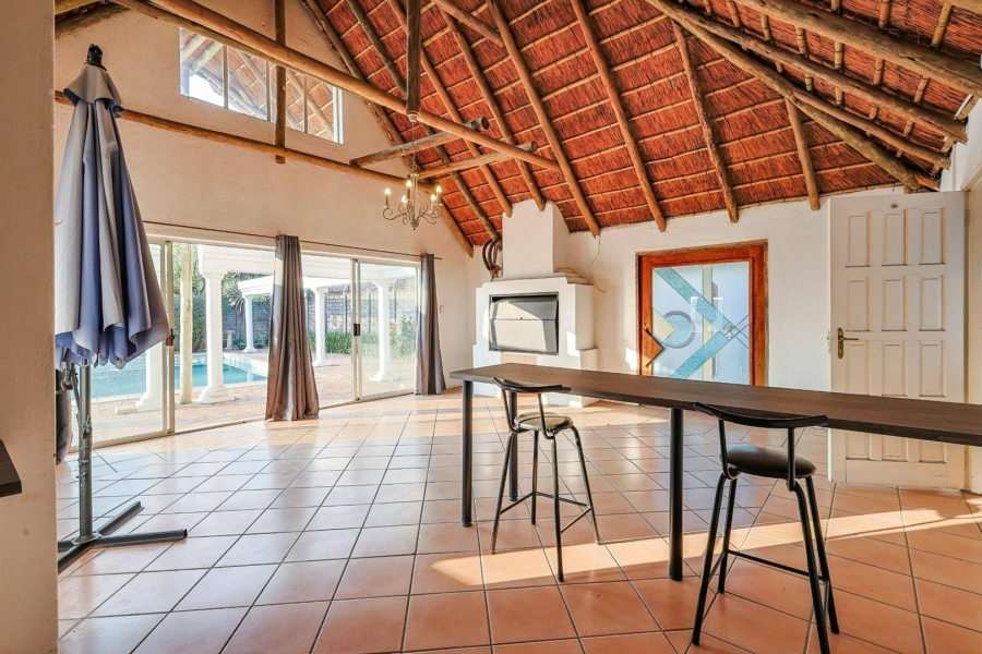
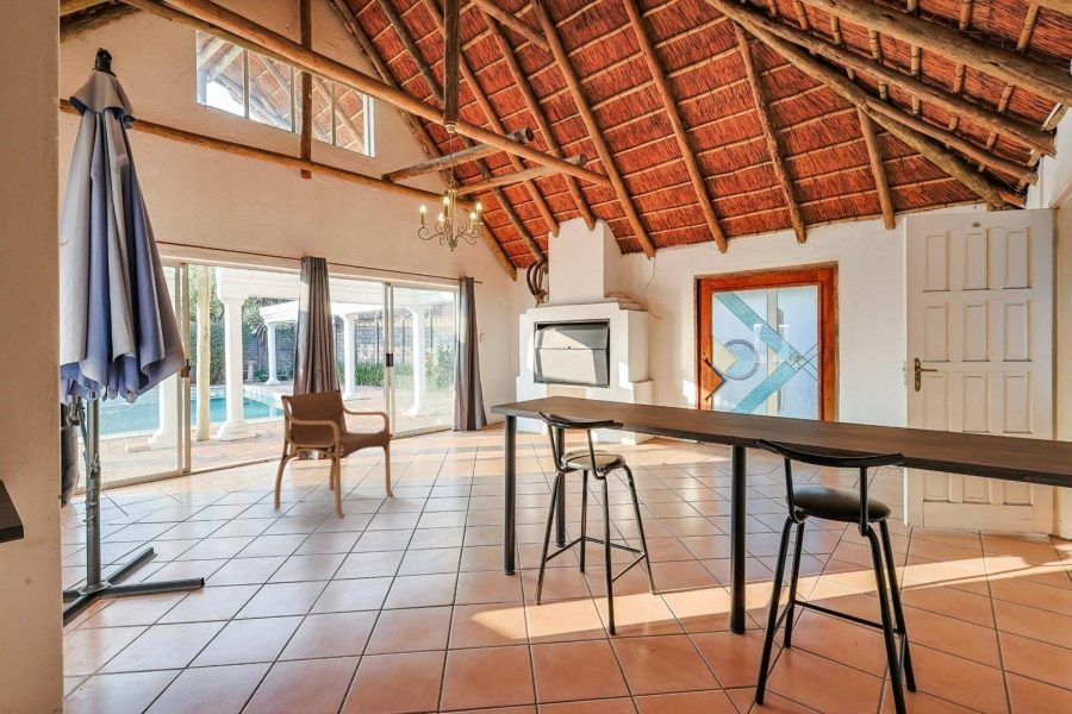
+ armchair (335, 446)
